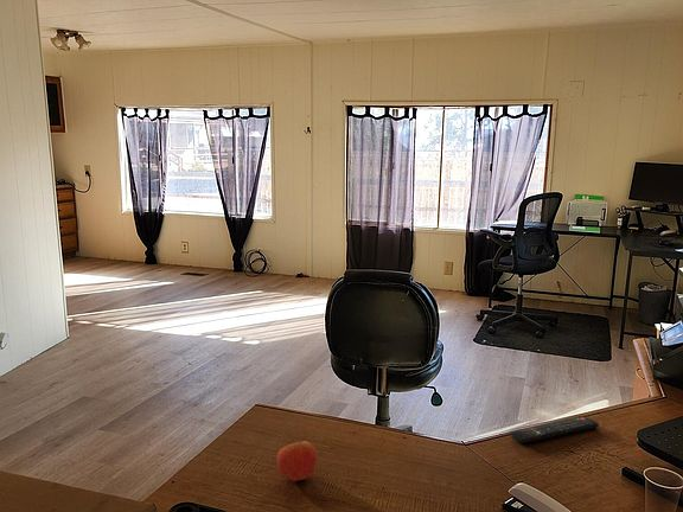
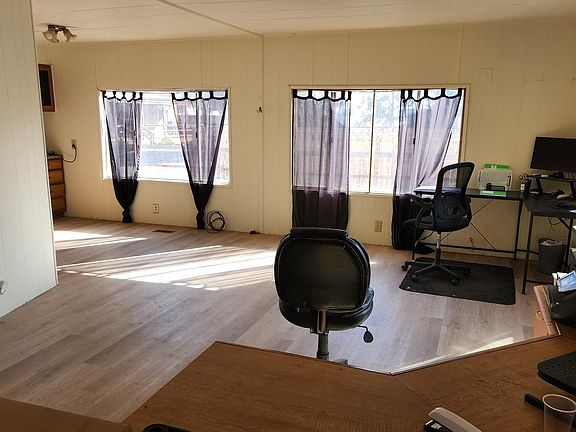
- remote control (555, 429)
- apple (296, 459)
